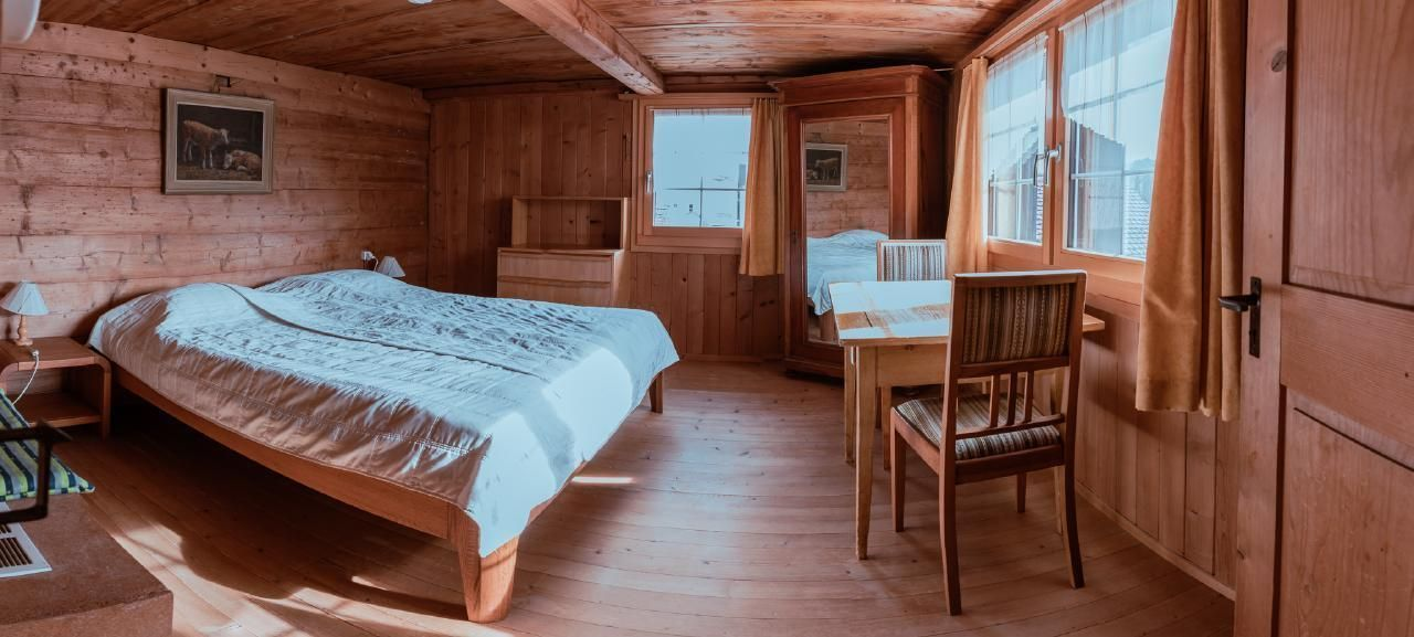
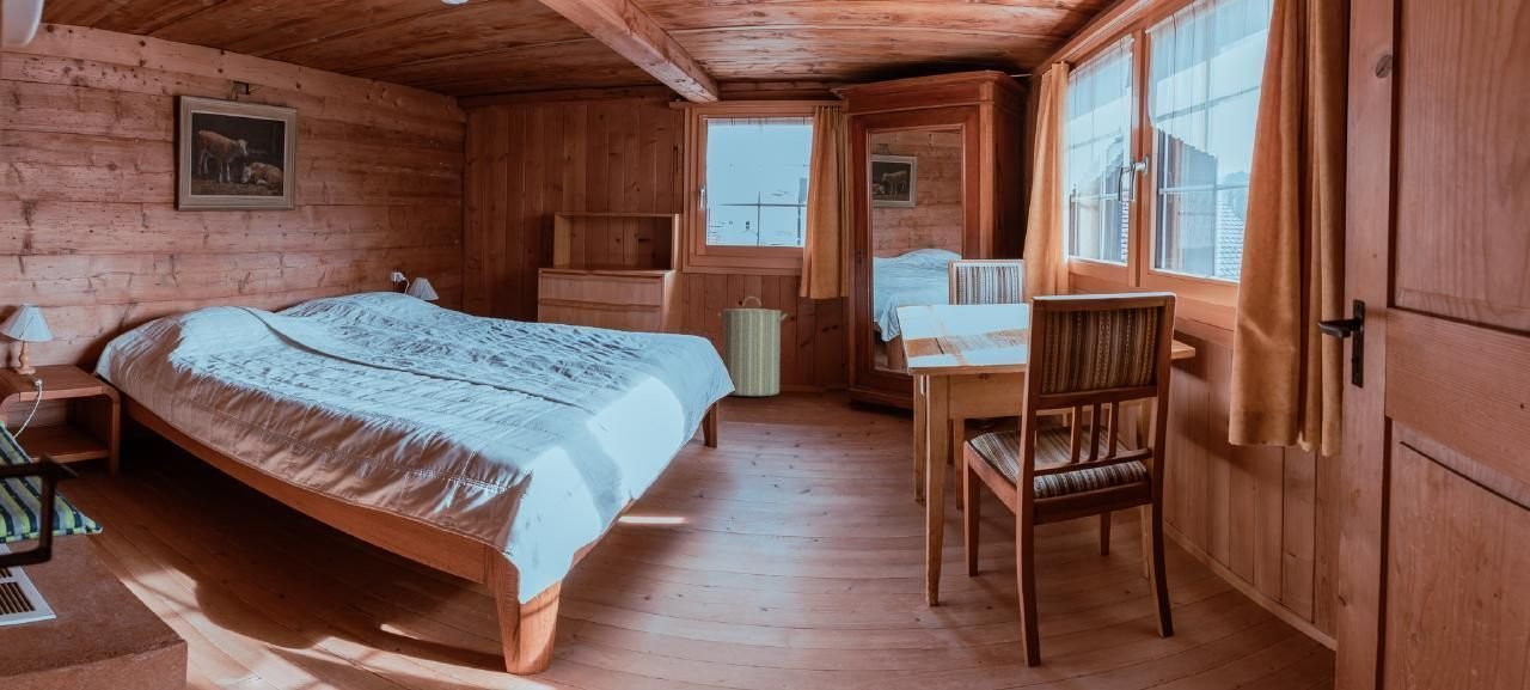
+ laundry hamper (752, 344)
